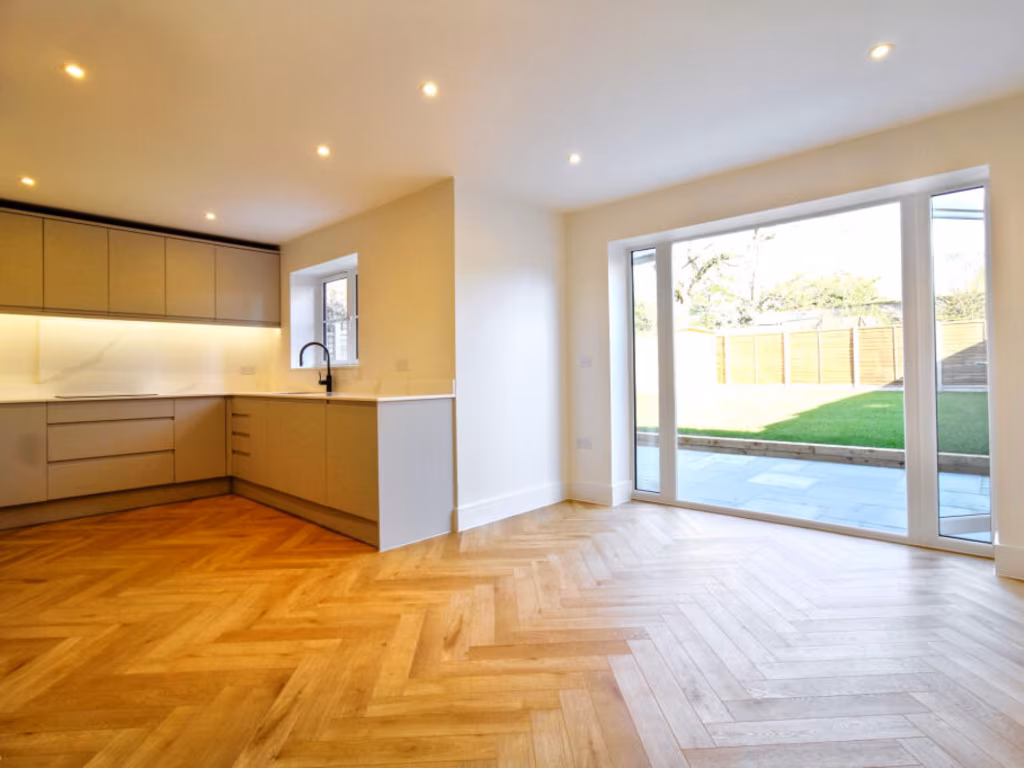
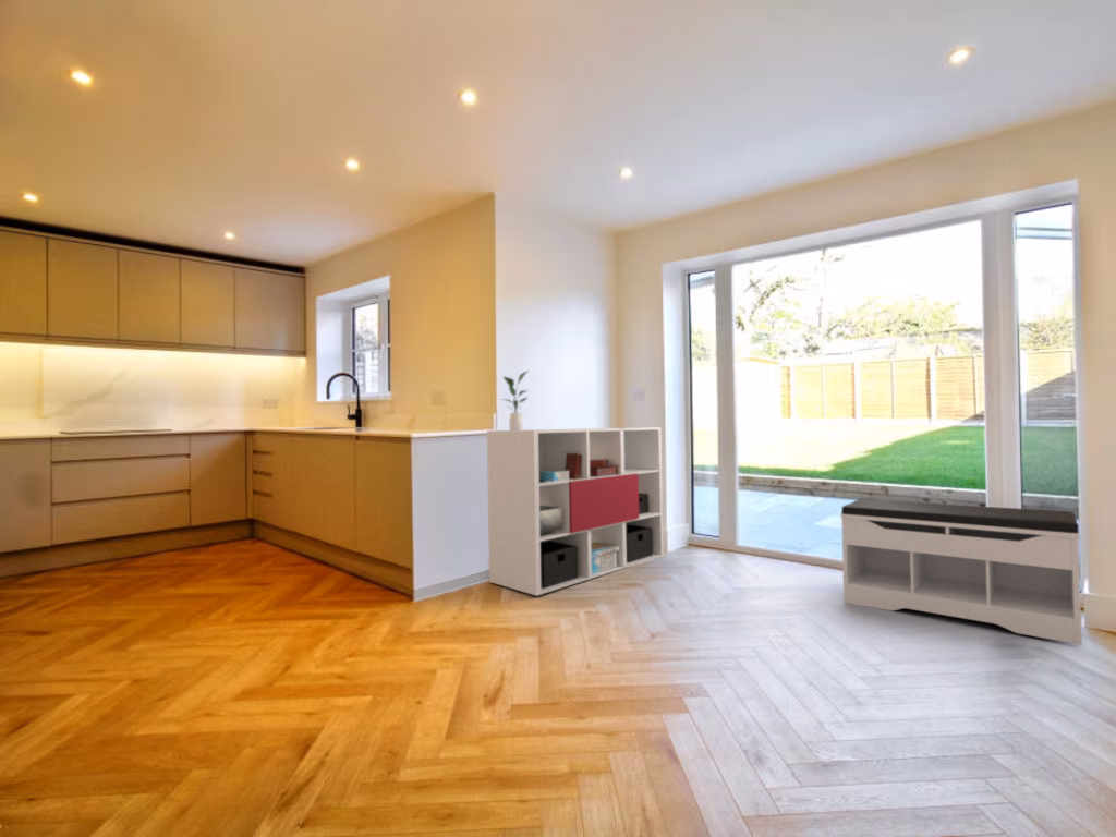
+ shelving unit (583, 498)
+ bench (953, 558)
+ potted plant (514, 400)
